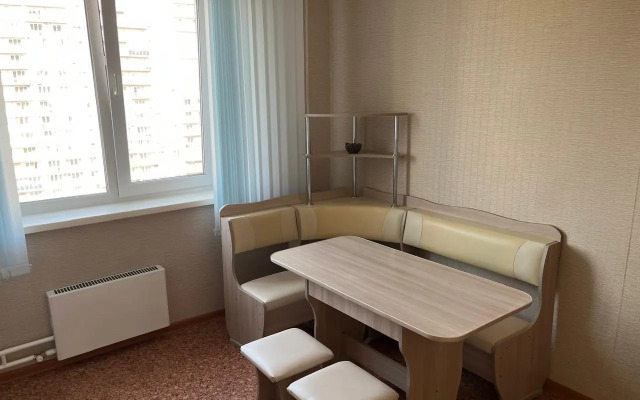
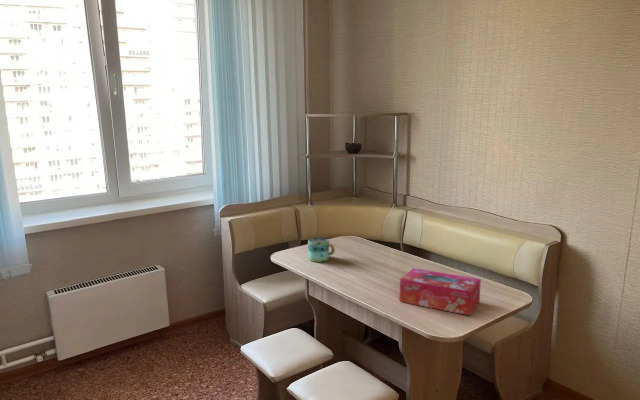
+ mug (321, 249)
+ tissue box (439, 290)
